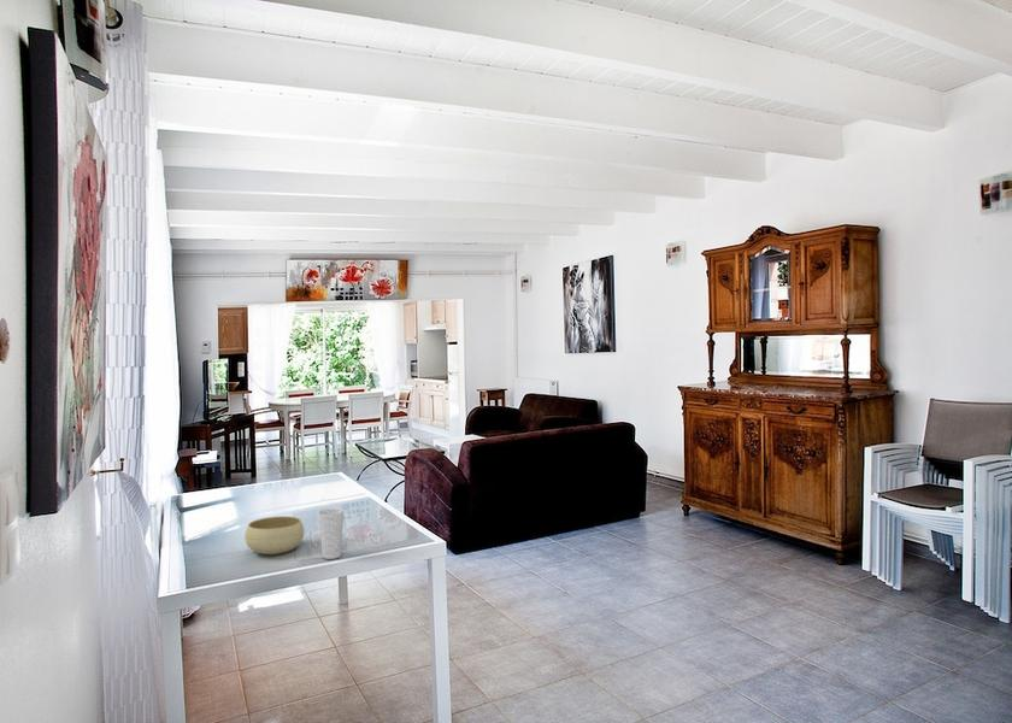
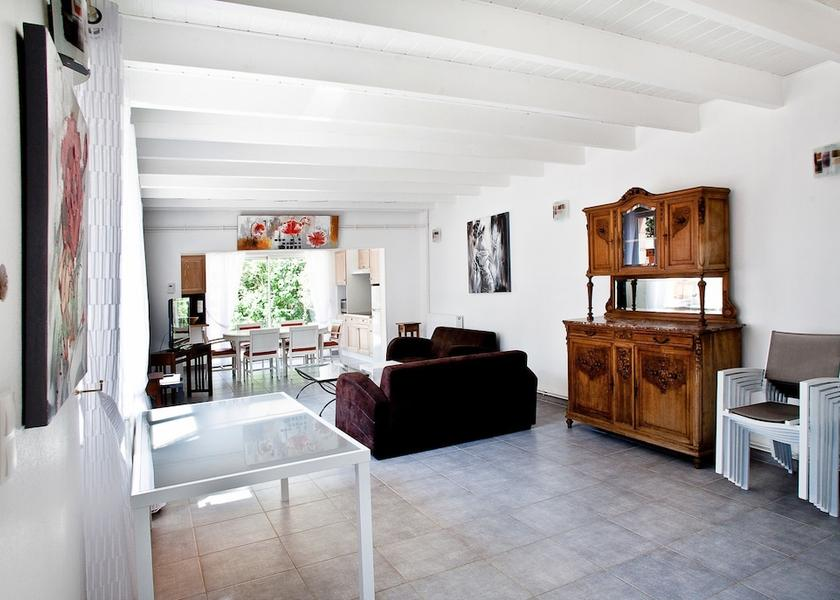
- cup (331, 534)
- bowl (275, 536)
